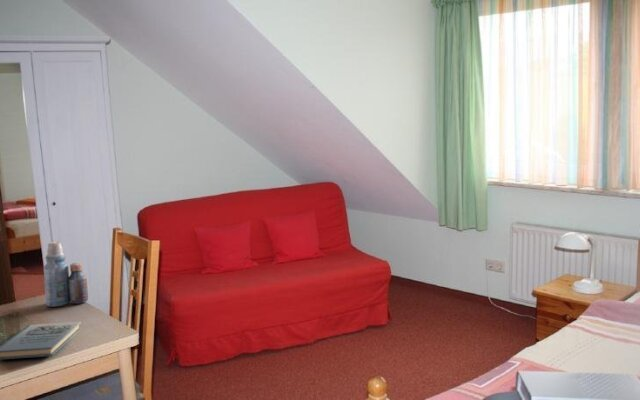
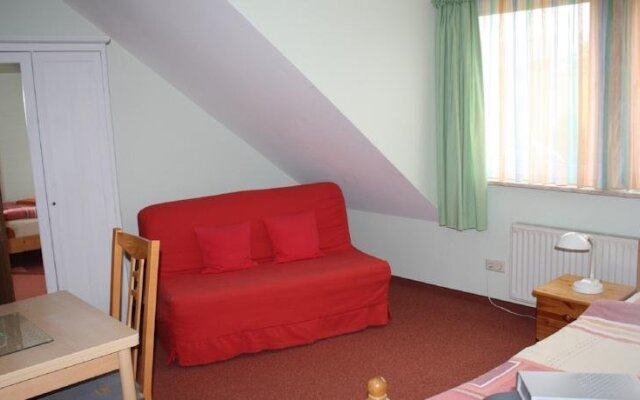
- bottle (64, 272)
- book (39, 339)
